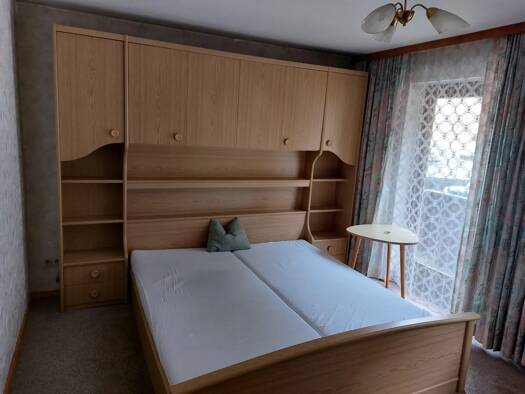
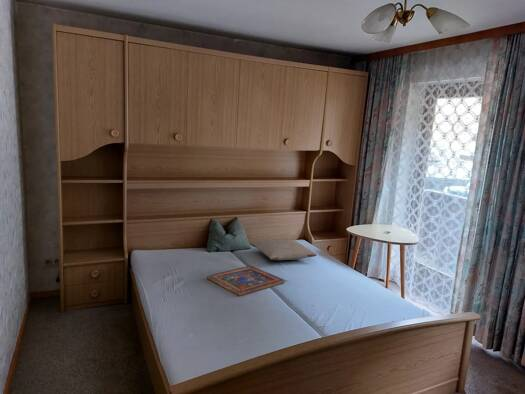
+ pillow (282, 249)
+ painted panel (245, 279)
